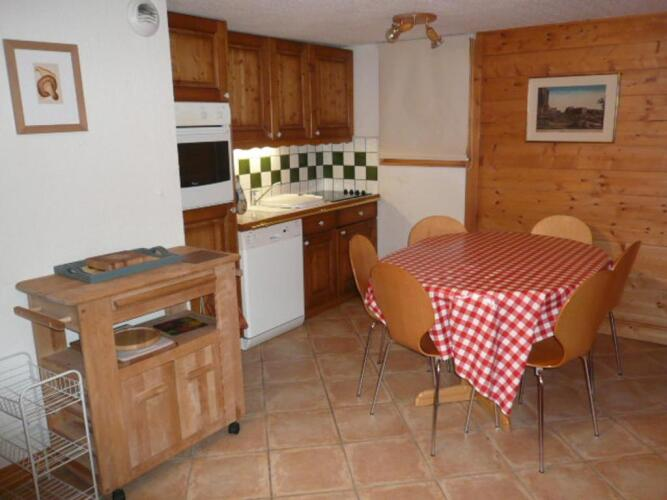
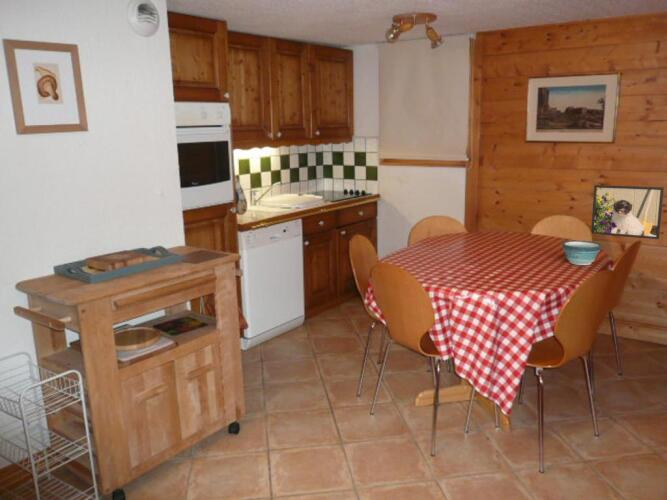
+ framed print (626, 211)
+ bowl (581, 253)
